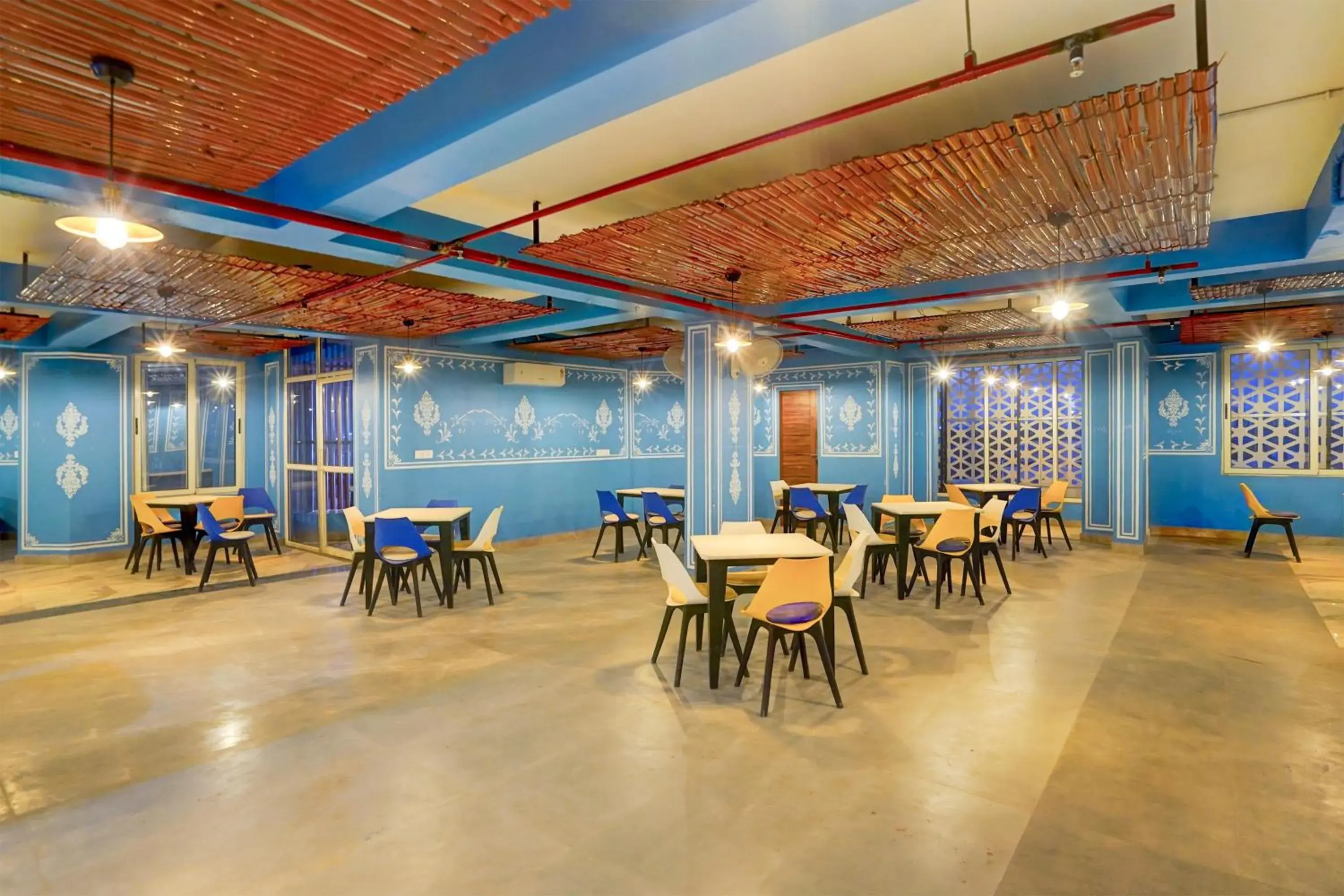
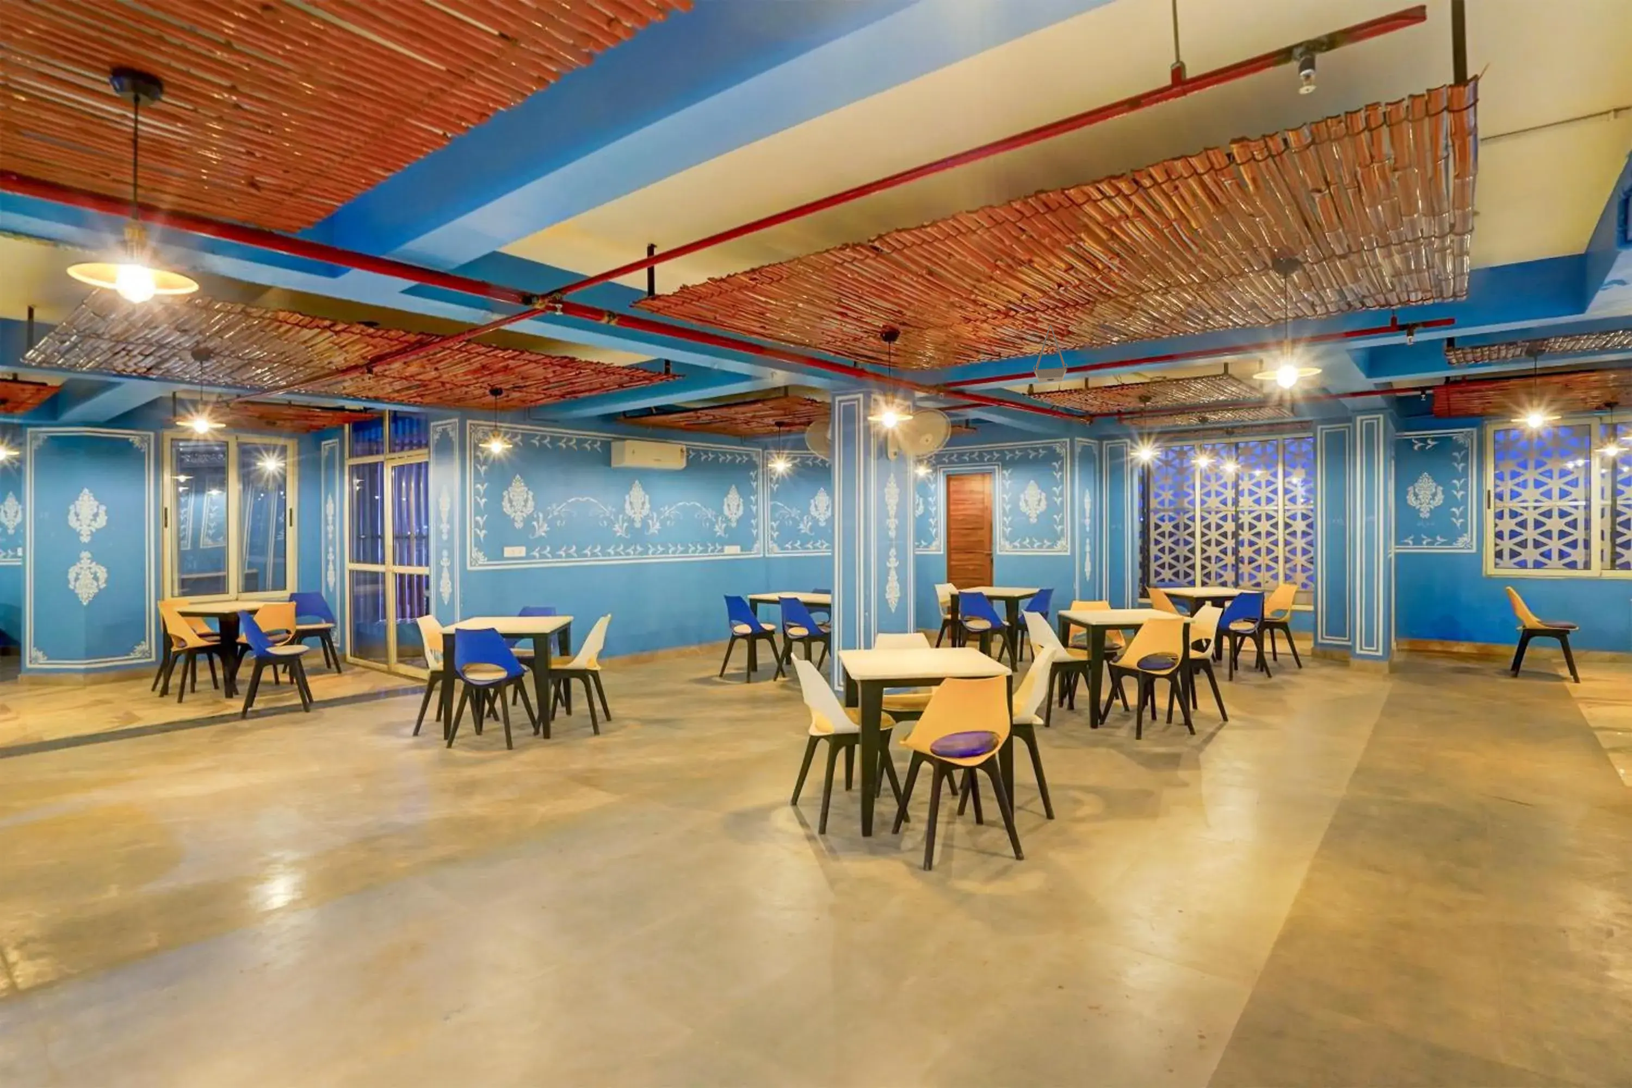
+ hanging planter (1043, 351)
